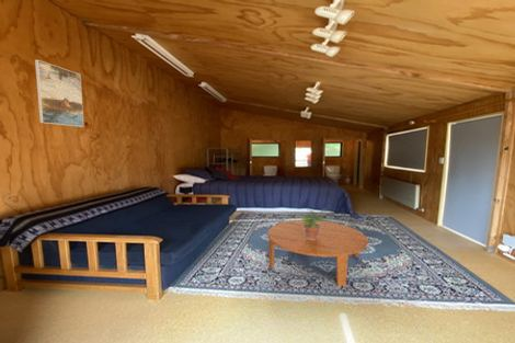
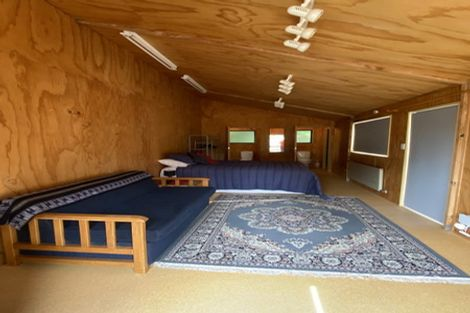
- potted plant (312, 221)
- coffee table (314, 247)
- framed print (61, 96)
